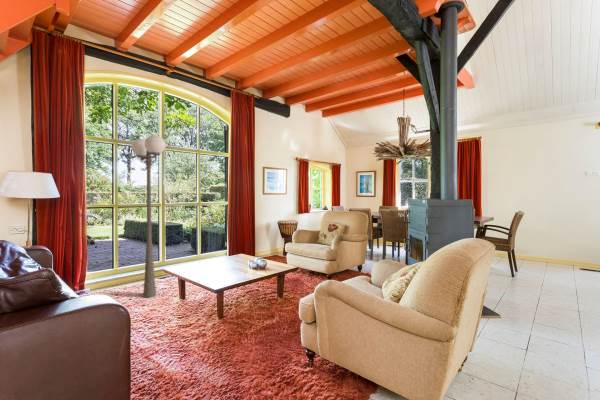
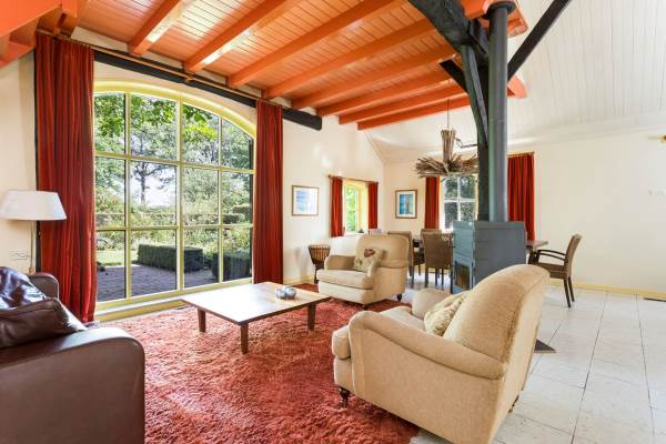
- floor lamp (148, 216)
